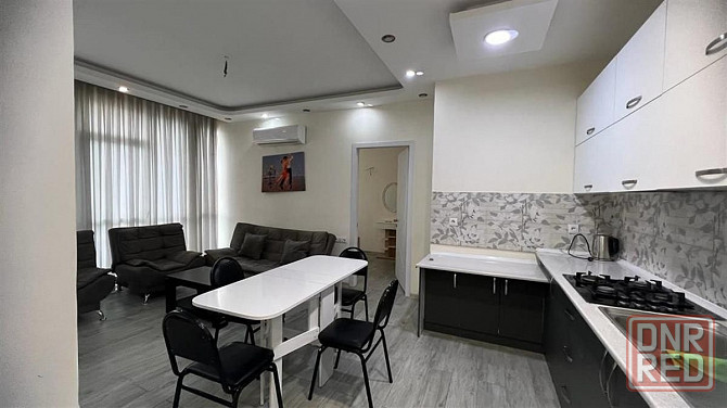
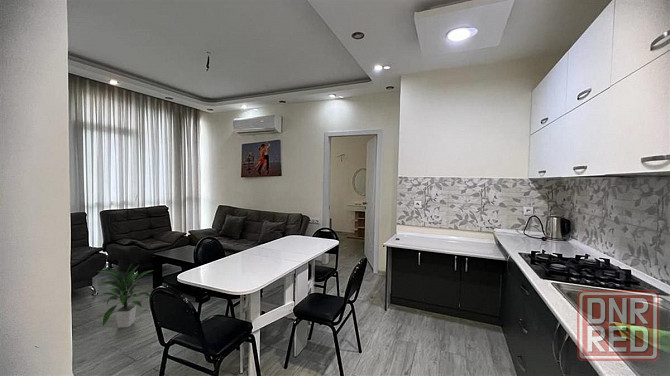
+ indoor plant (123, 295)
